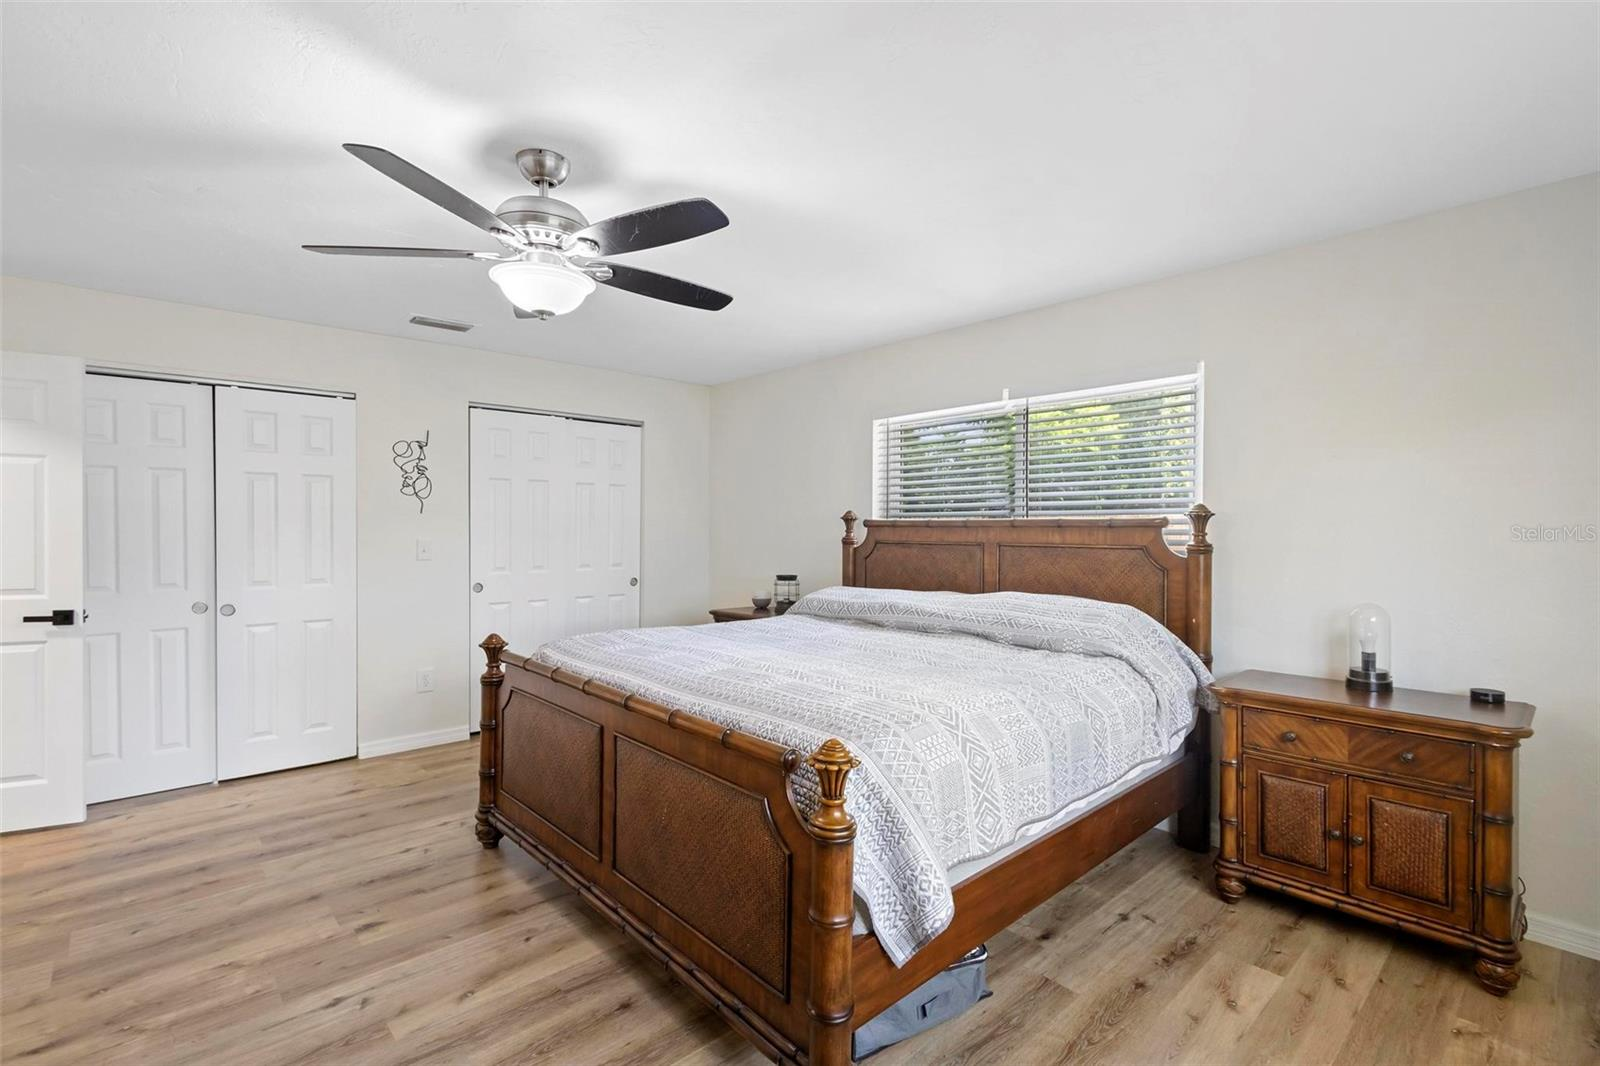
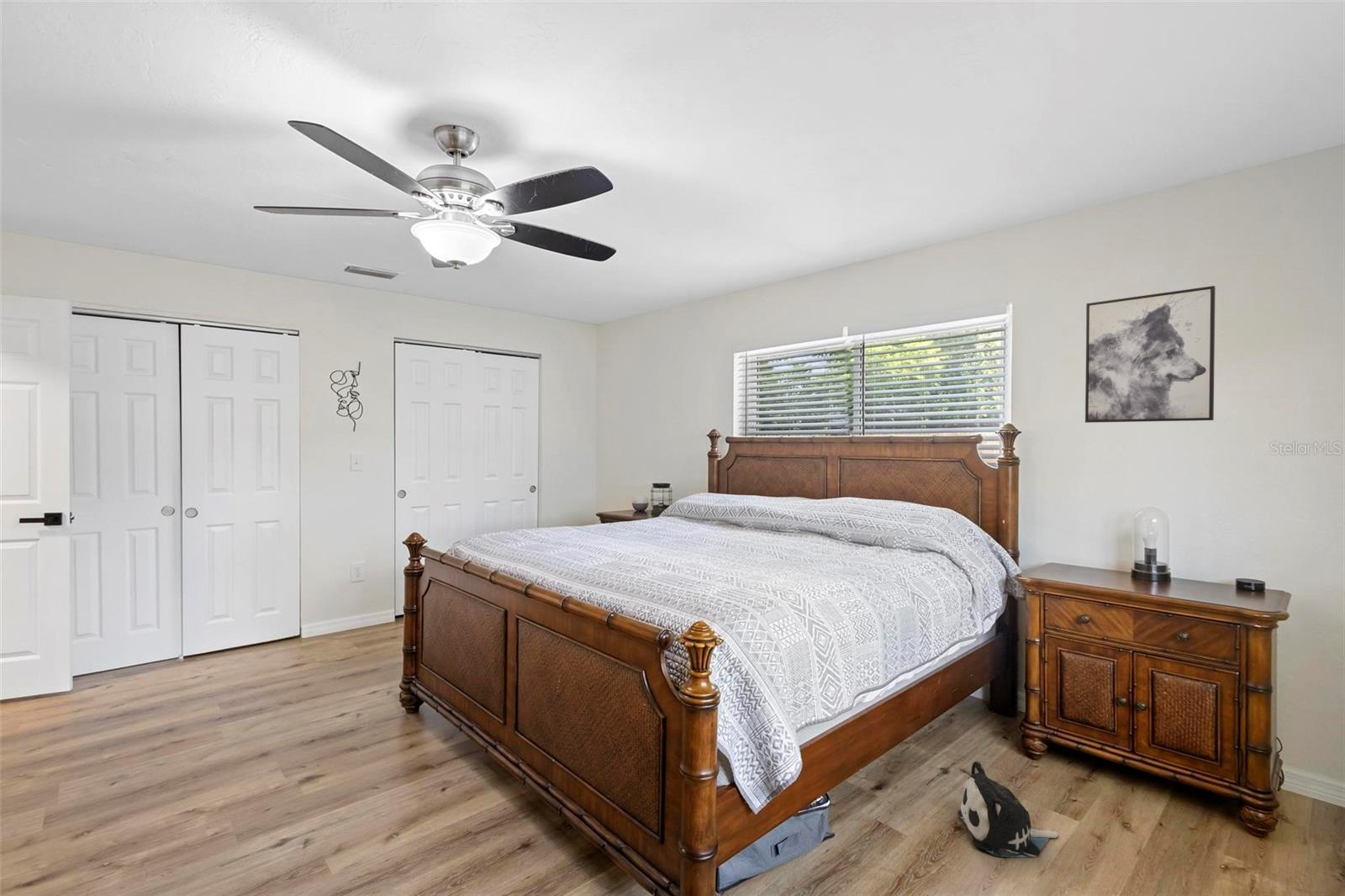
+ plush toy (1010, 804)
+ wall art (1146, 358)
